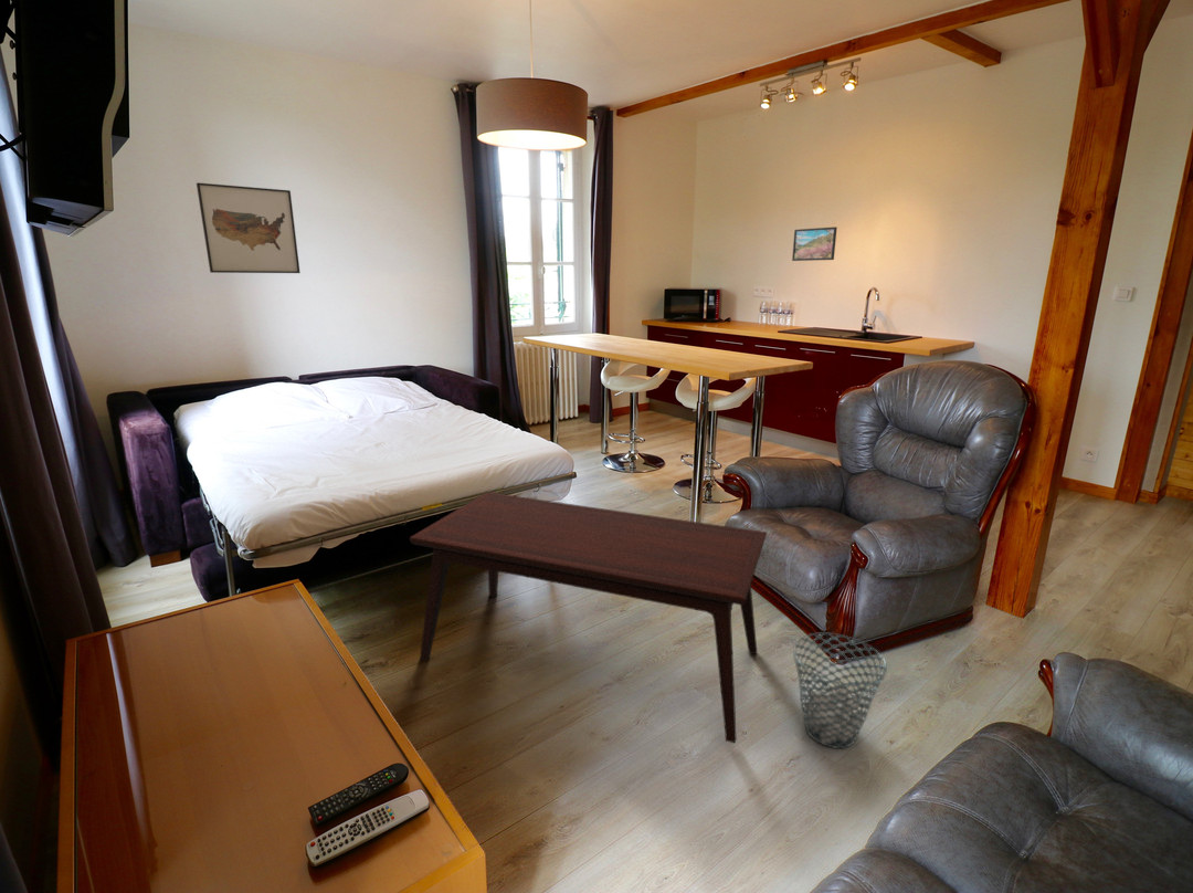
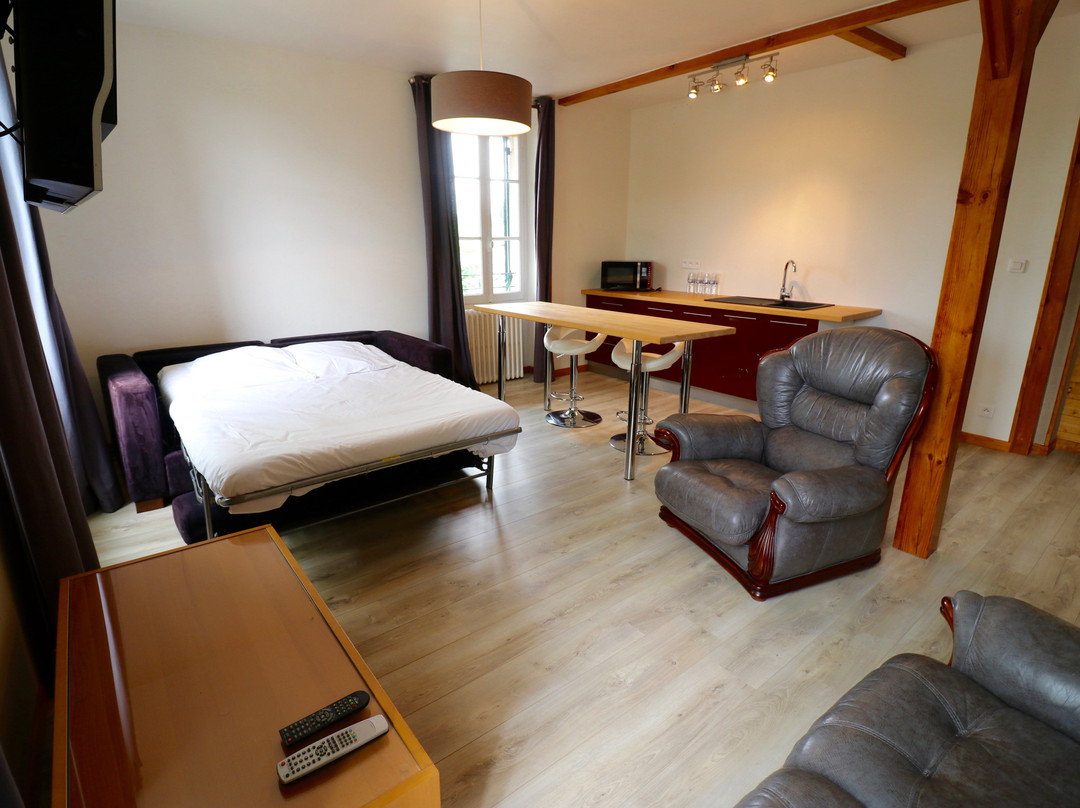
- coffee table (591, 589)
- wall art (251, 230)
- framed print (813, 244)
- waste basket (834, 694)
